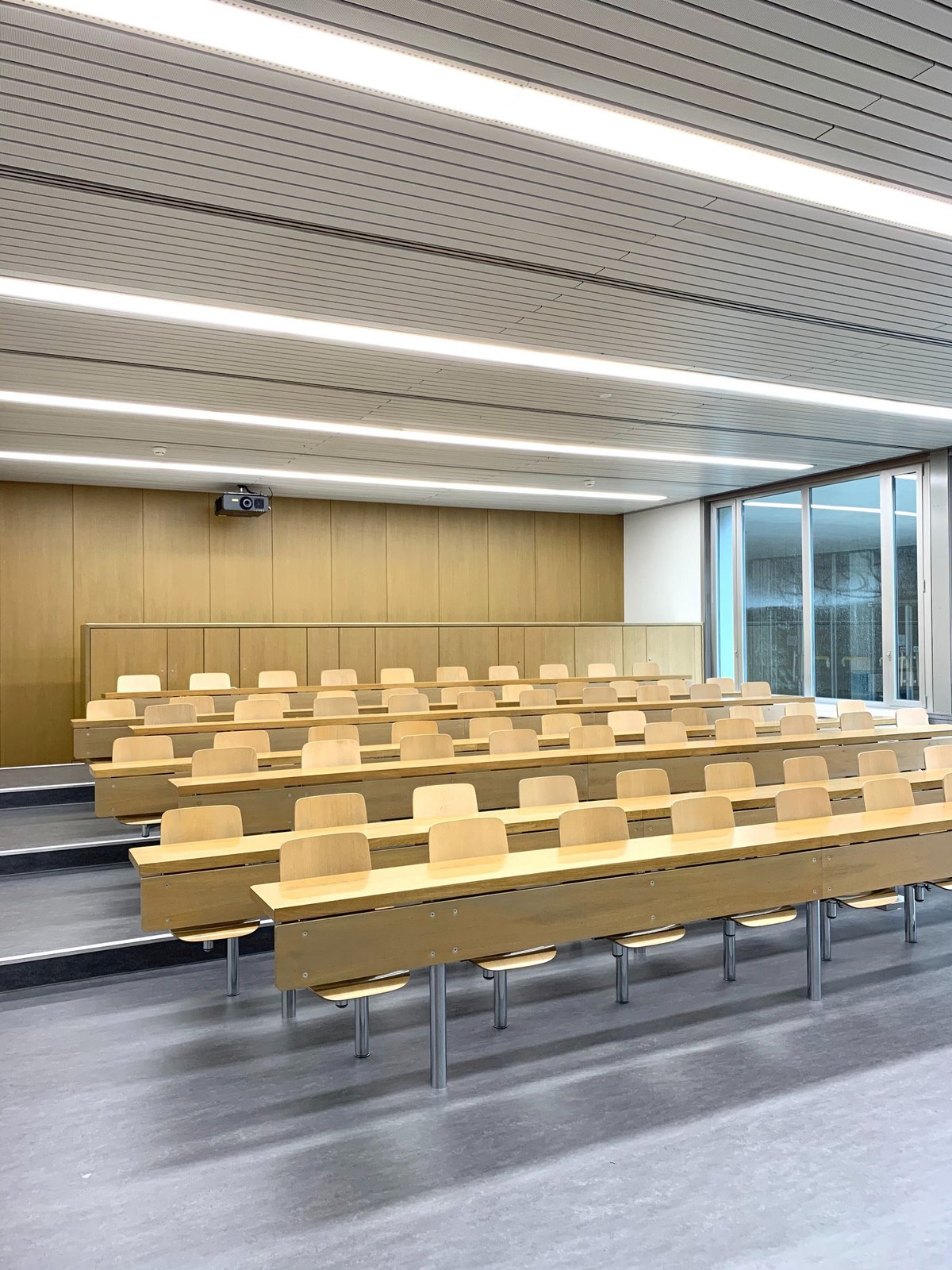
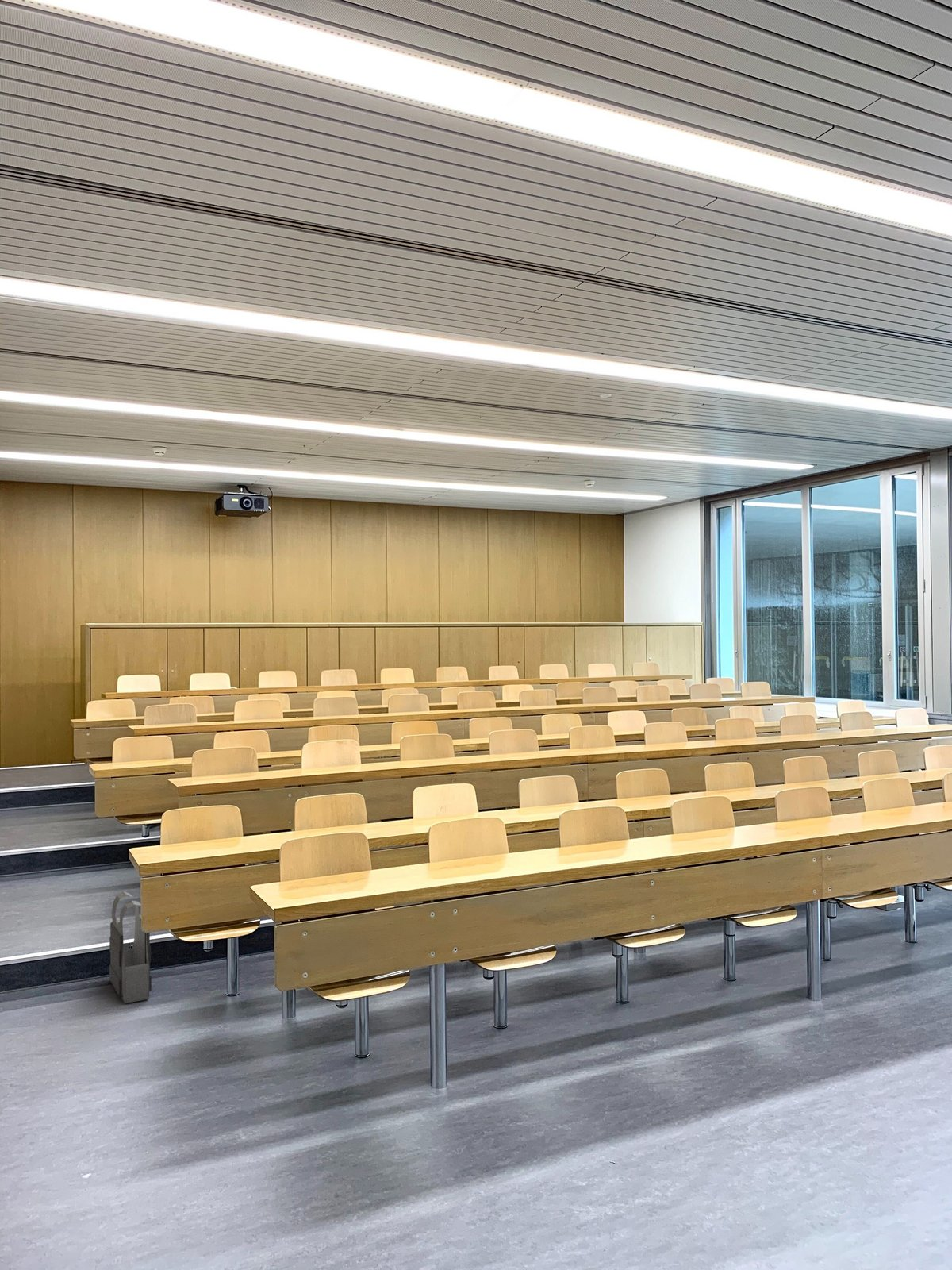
+ body armor vest (129, 943)
